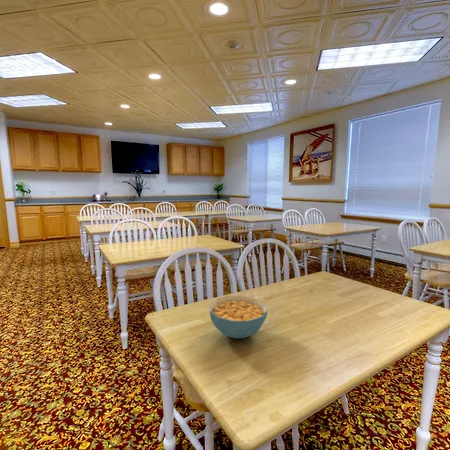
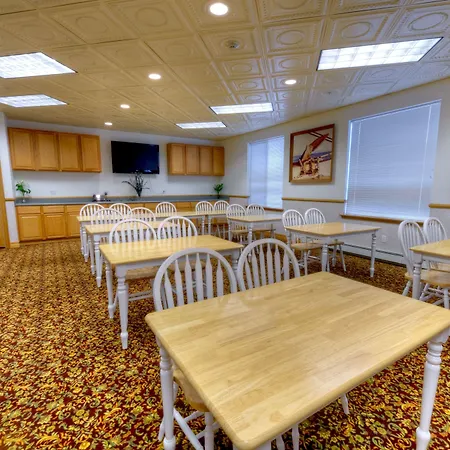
- cereal bowl (237, 320)
